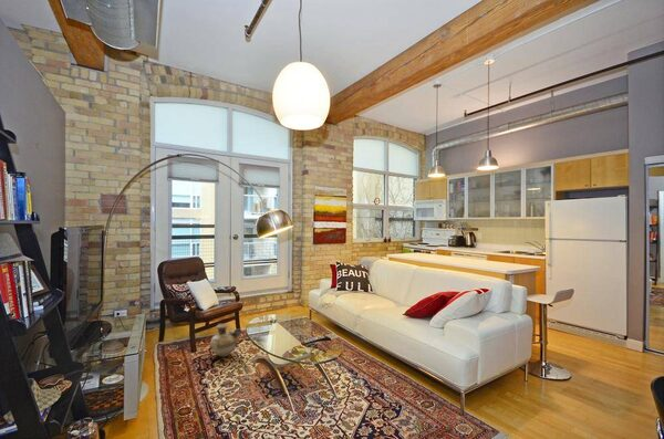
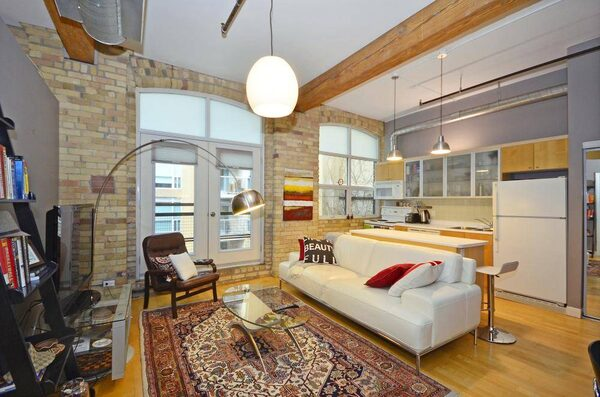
- ceramic jug (225, 339)
